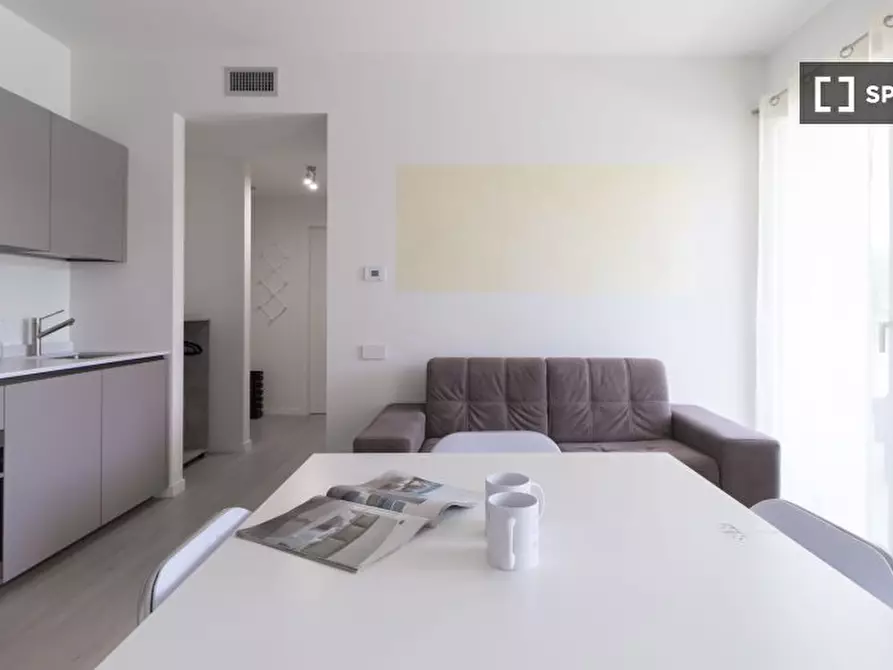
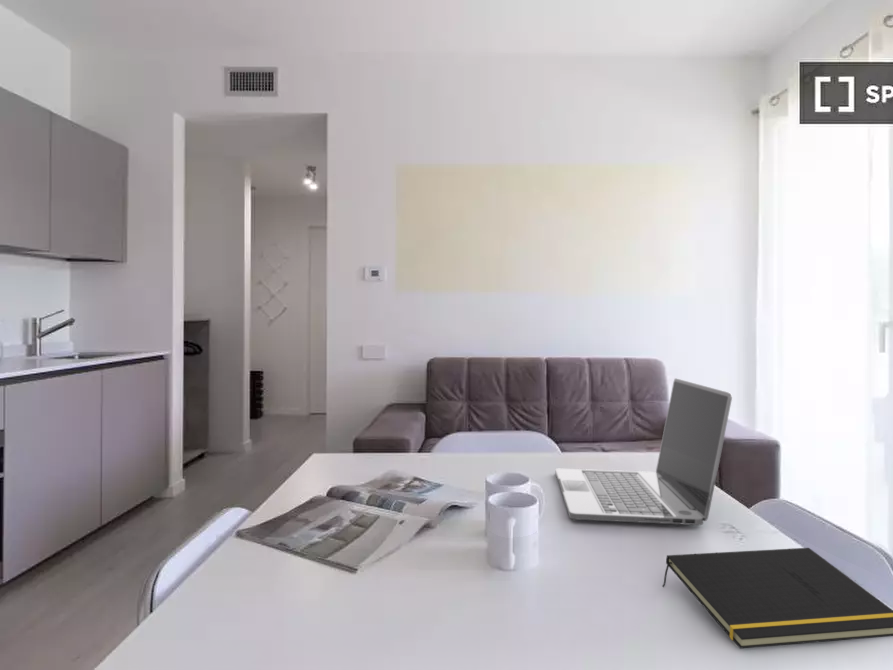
+ notepad (778, 591)
+ laptop (629, 471)
